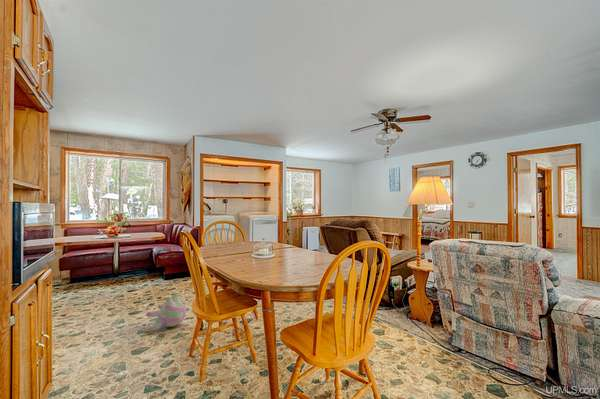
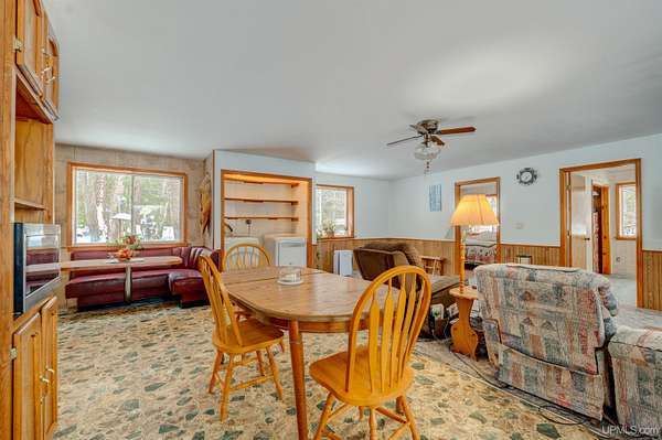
- plush toy (168, 309)
